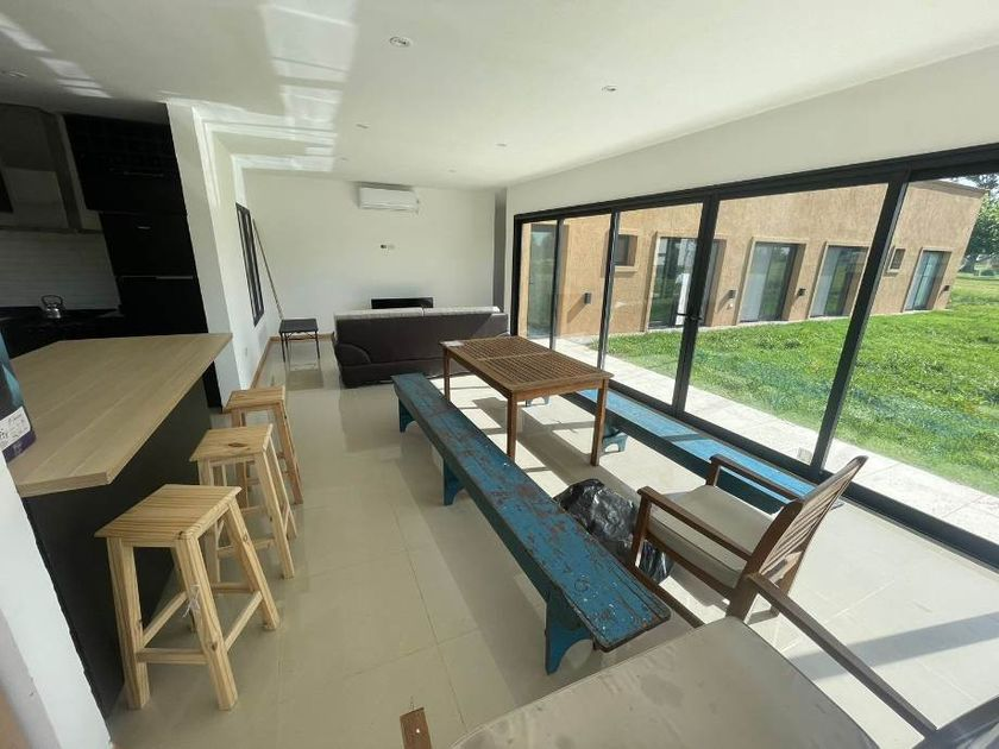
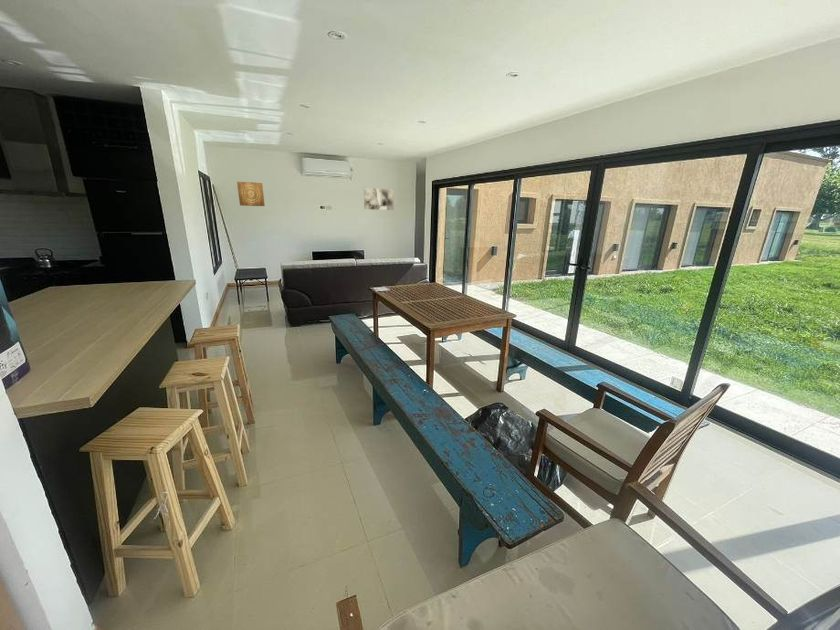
+ wall art (379, 199)
+ wall art (251, 194)
